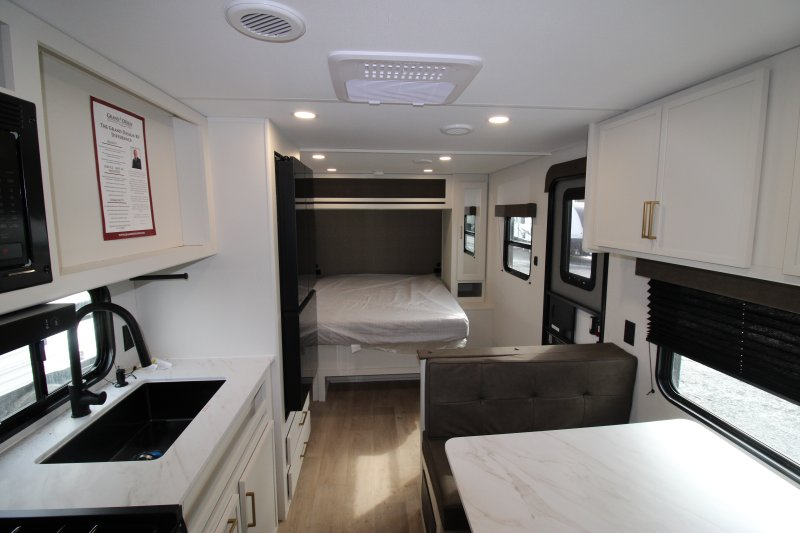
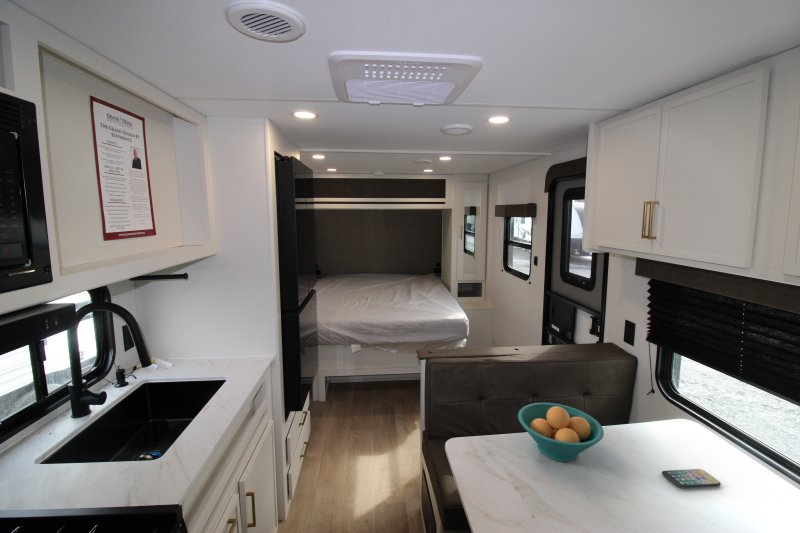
+ smartphone (690, 478)
+ fruit bowl (558, 429)
